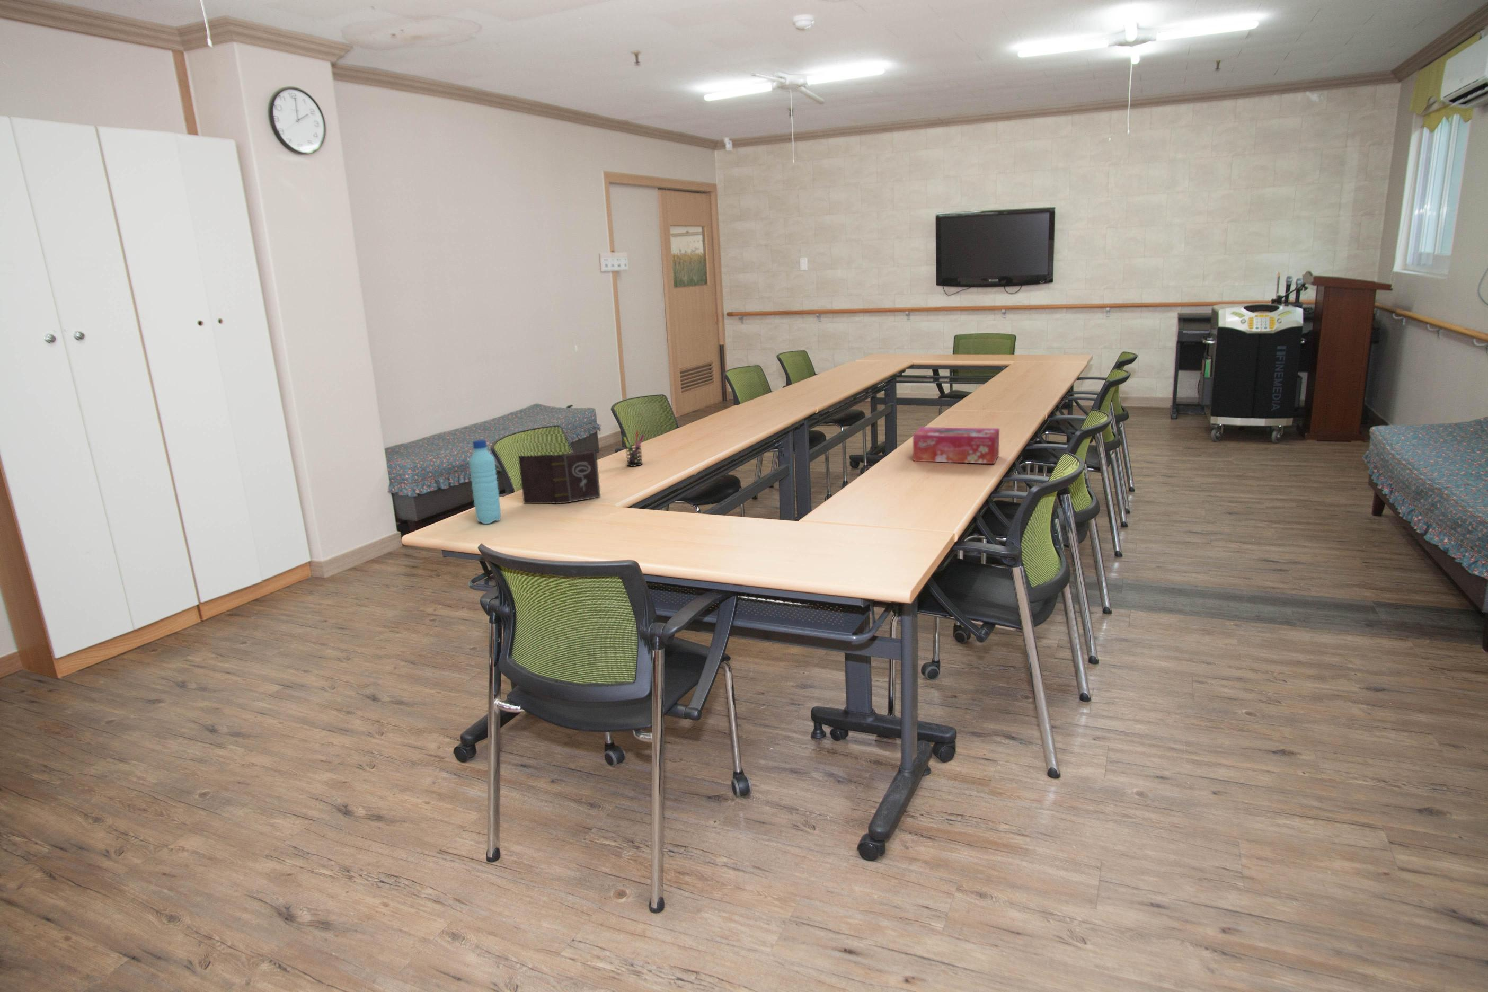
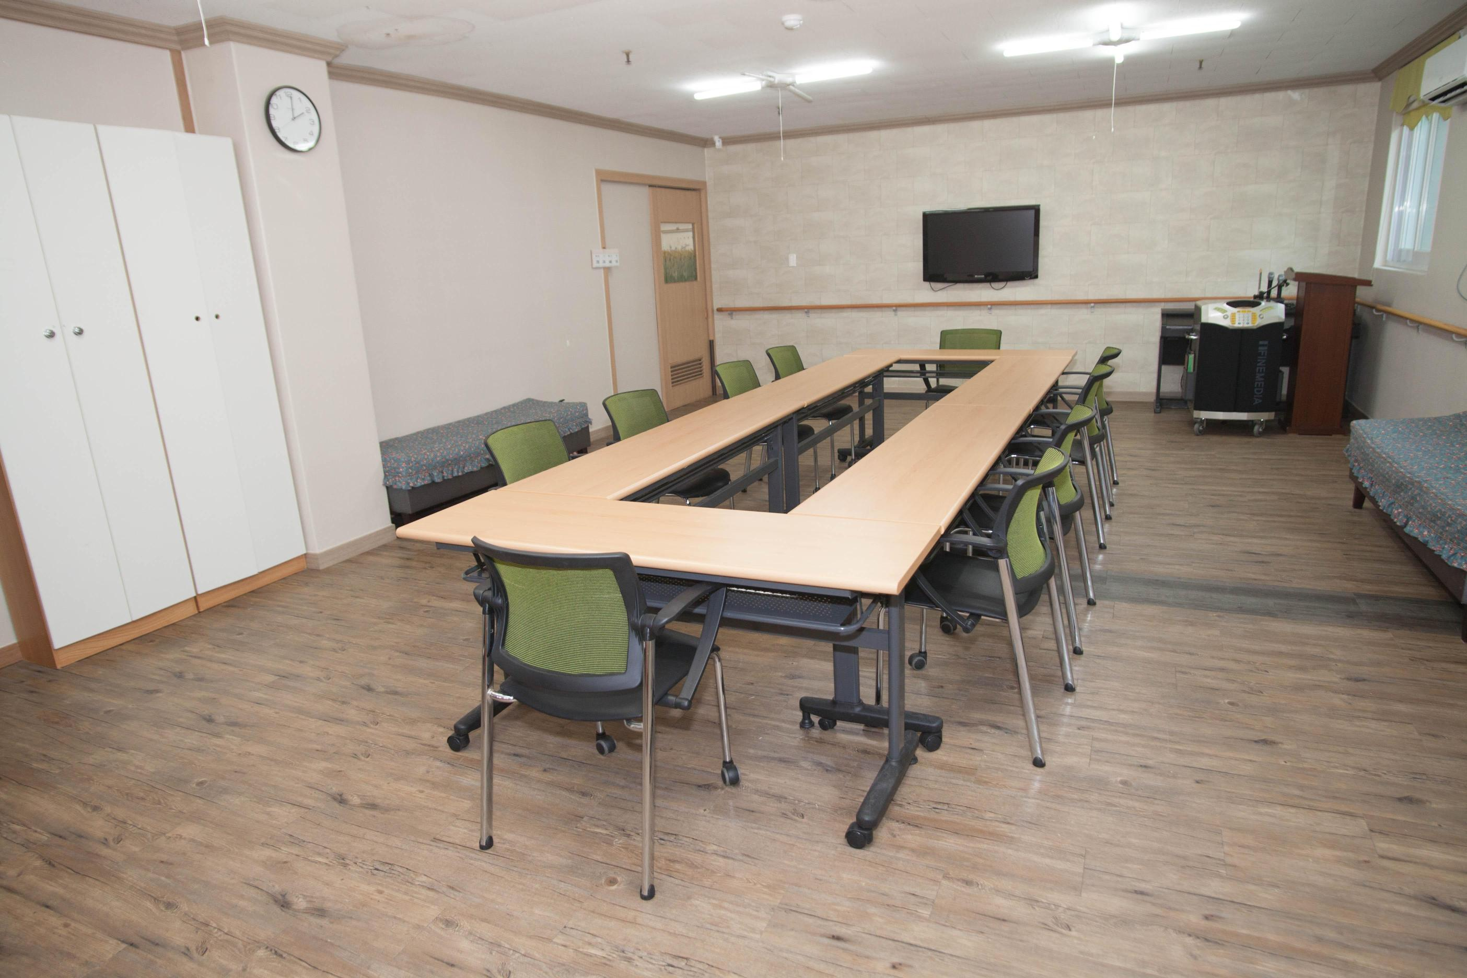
- book (559, 477)
- pen holder (632, 447)
- water bottle (484, 482)
- tissue box (955, 445)
